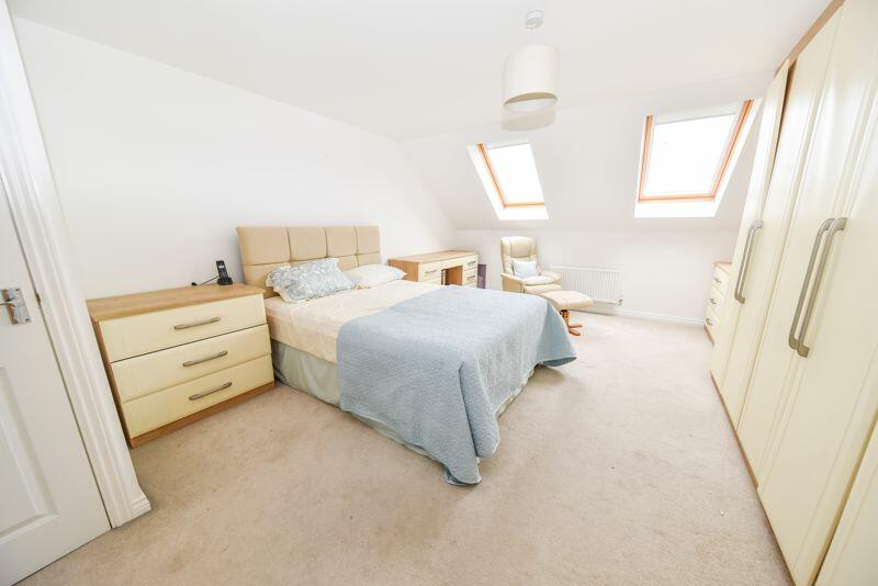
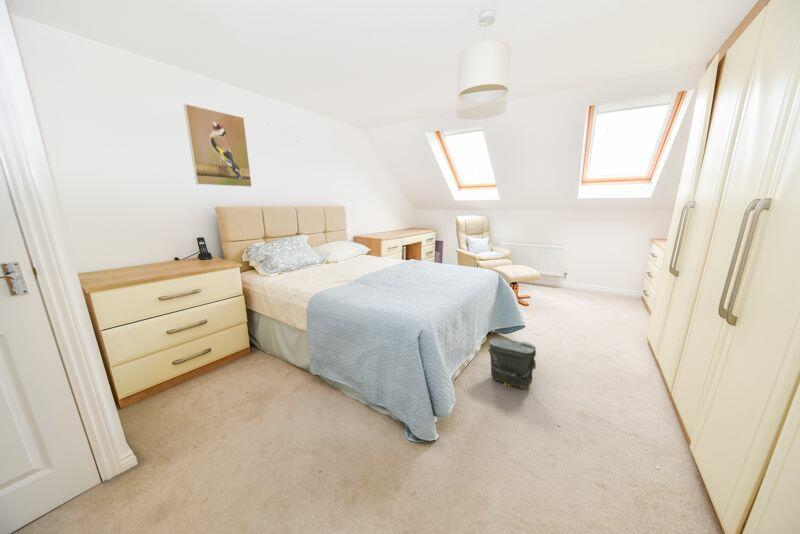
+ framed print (220, 149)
+ bag (511, 363)
